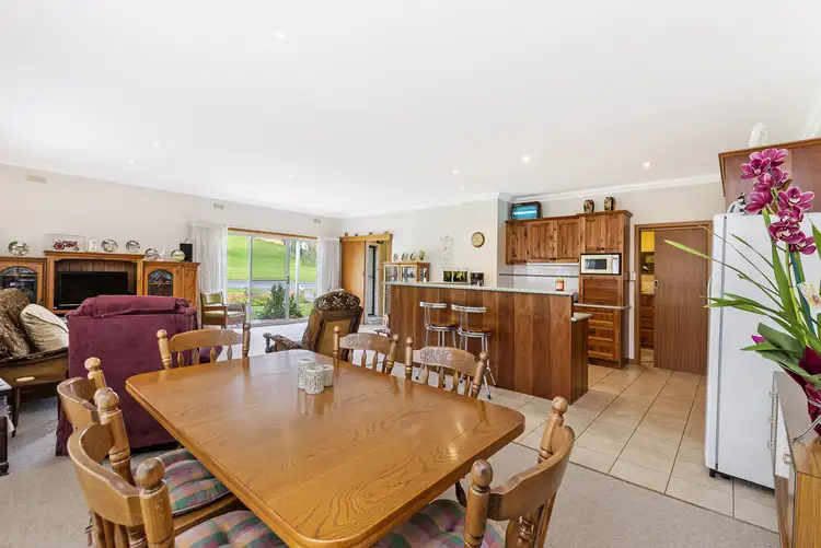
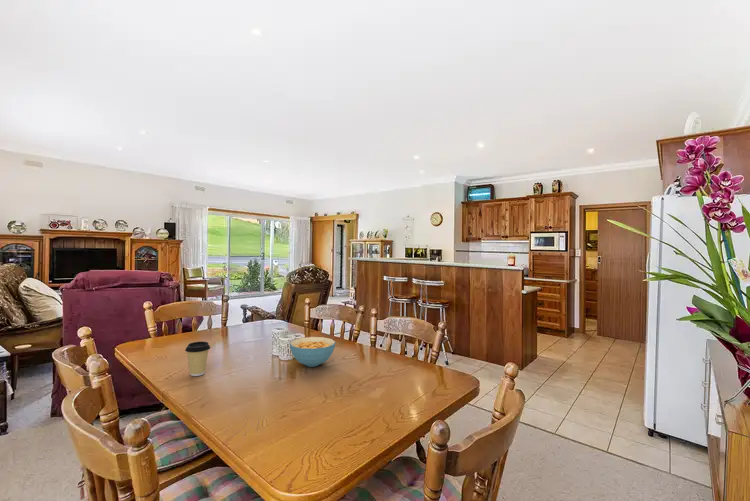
+ cereal bowl (312, 353)
+ coffee cup (197, 358)
